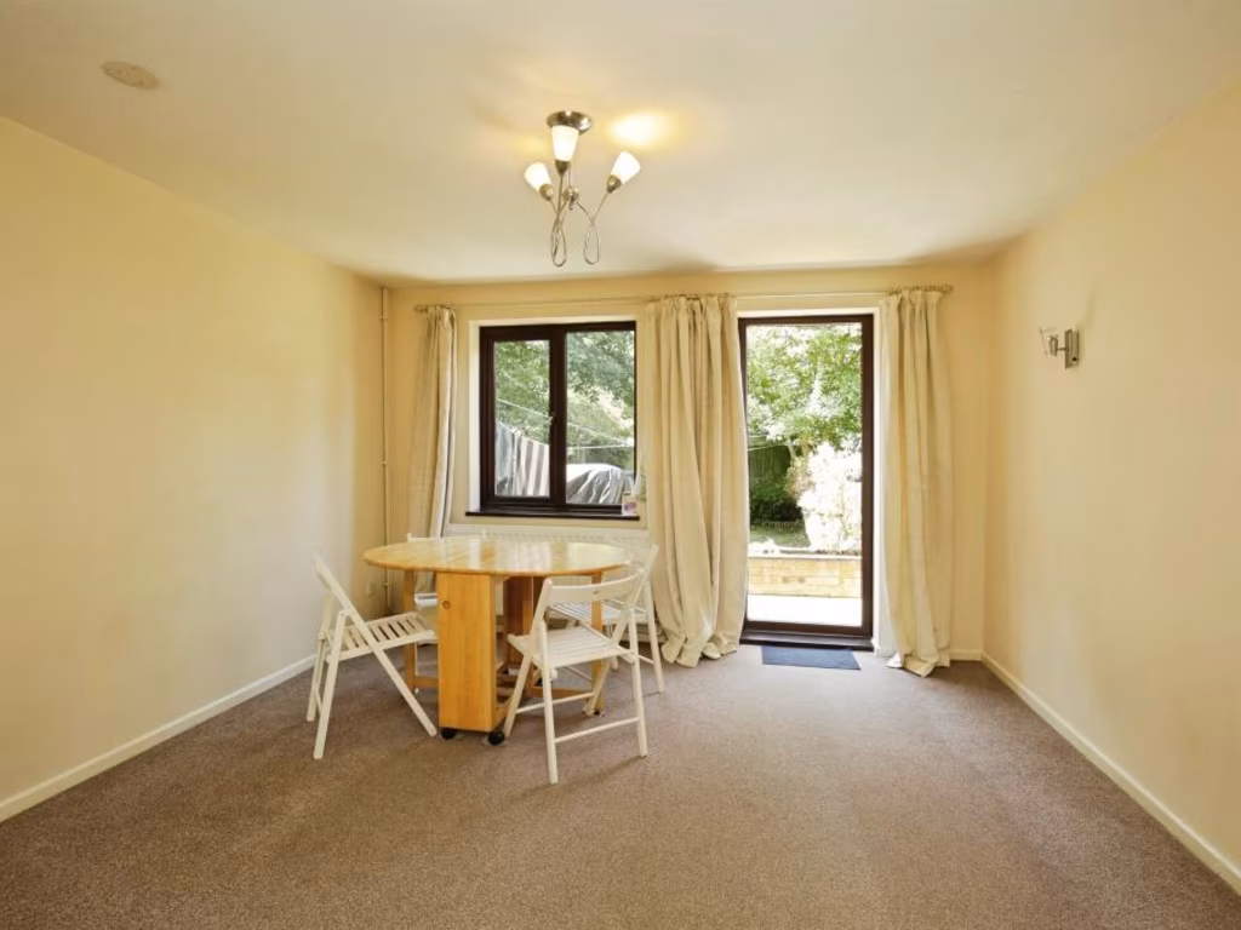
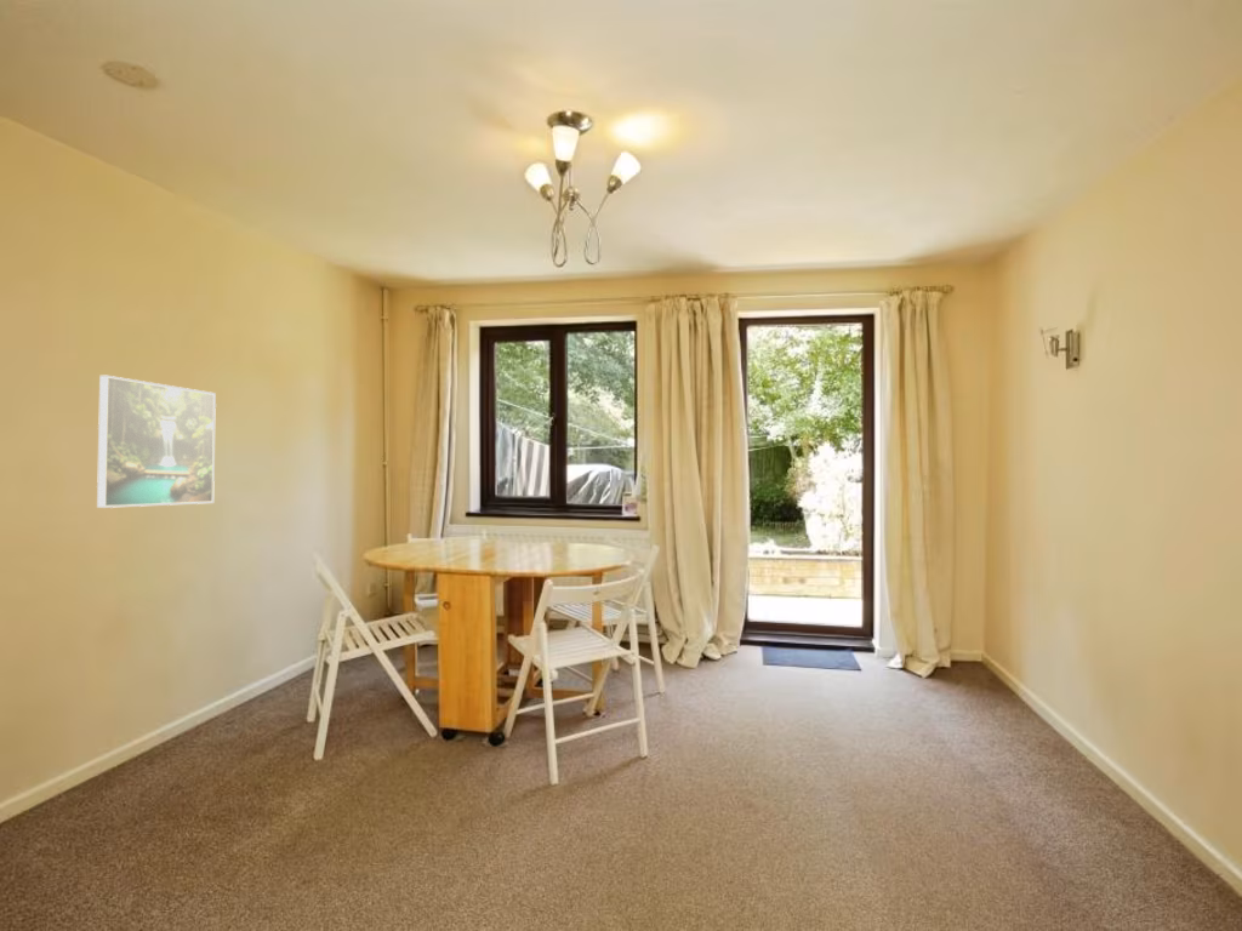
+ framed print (161, 445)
